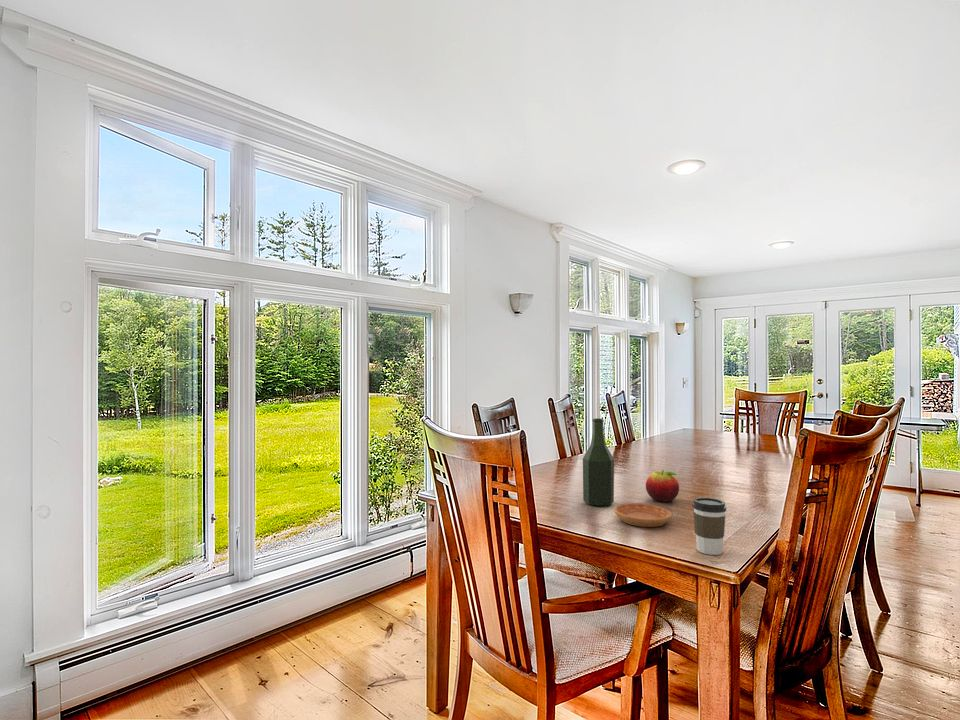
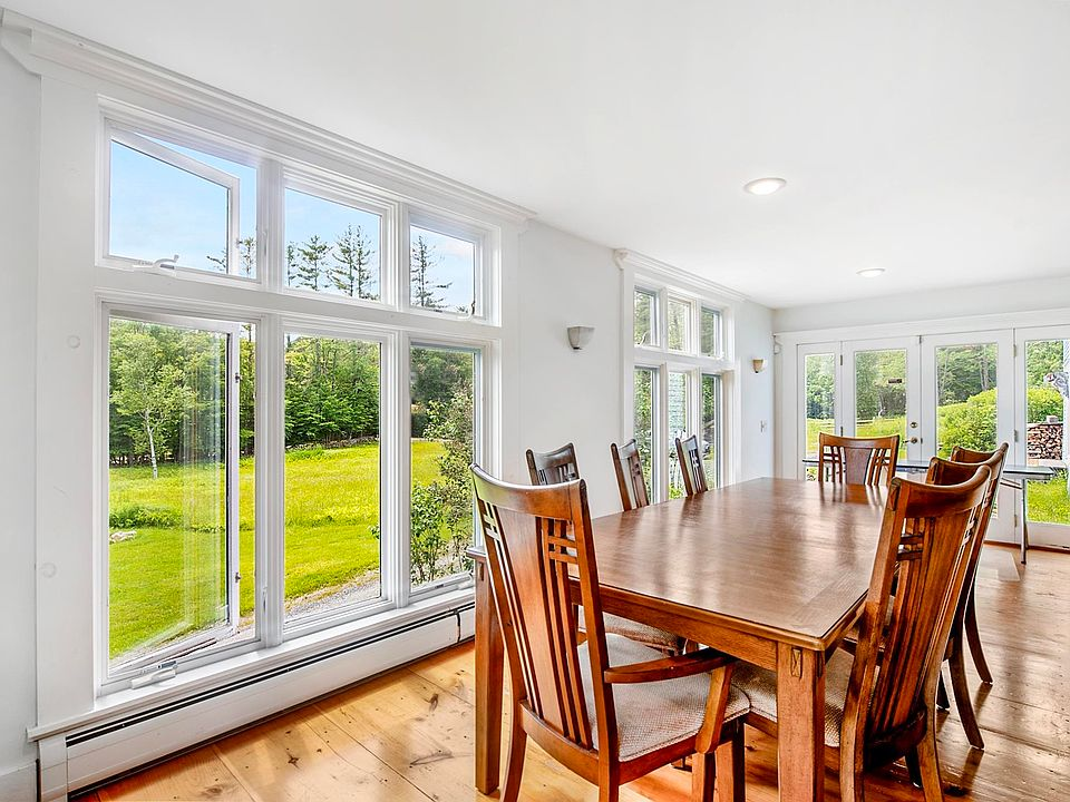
- saucer (642, 515)
- coffee cup (709, 525)
- fruit (662, 485)
- bottle (598, 460)
